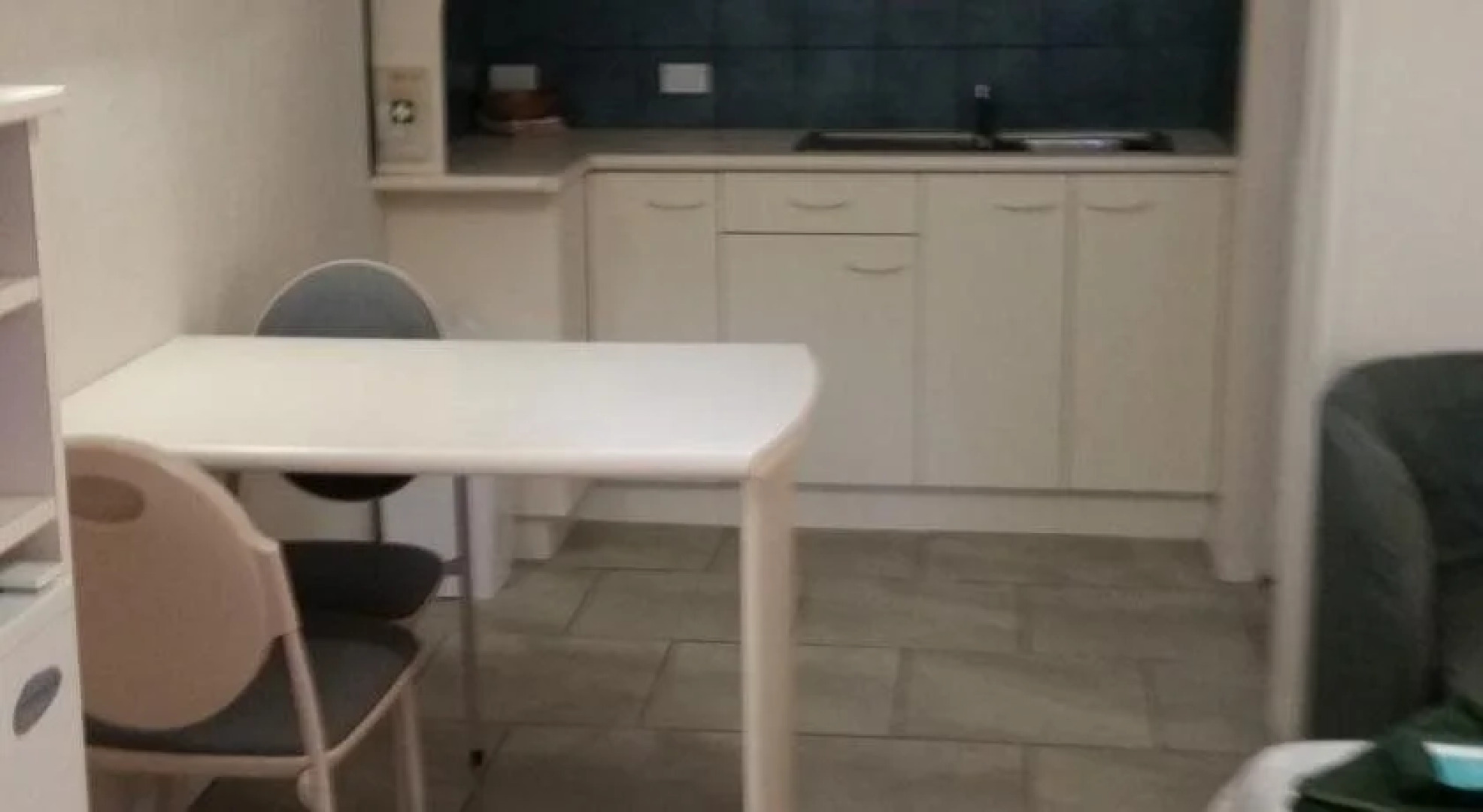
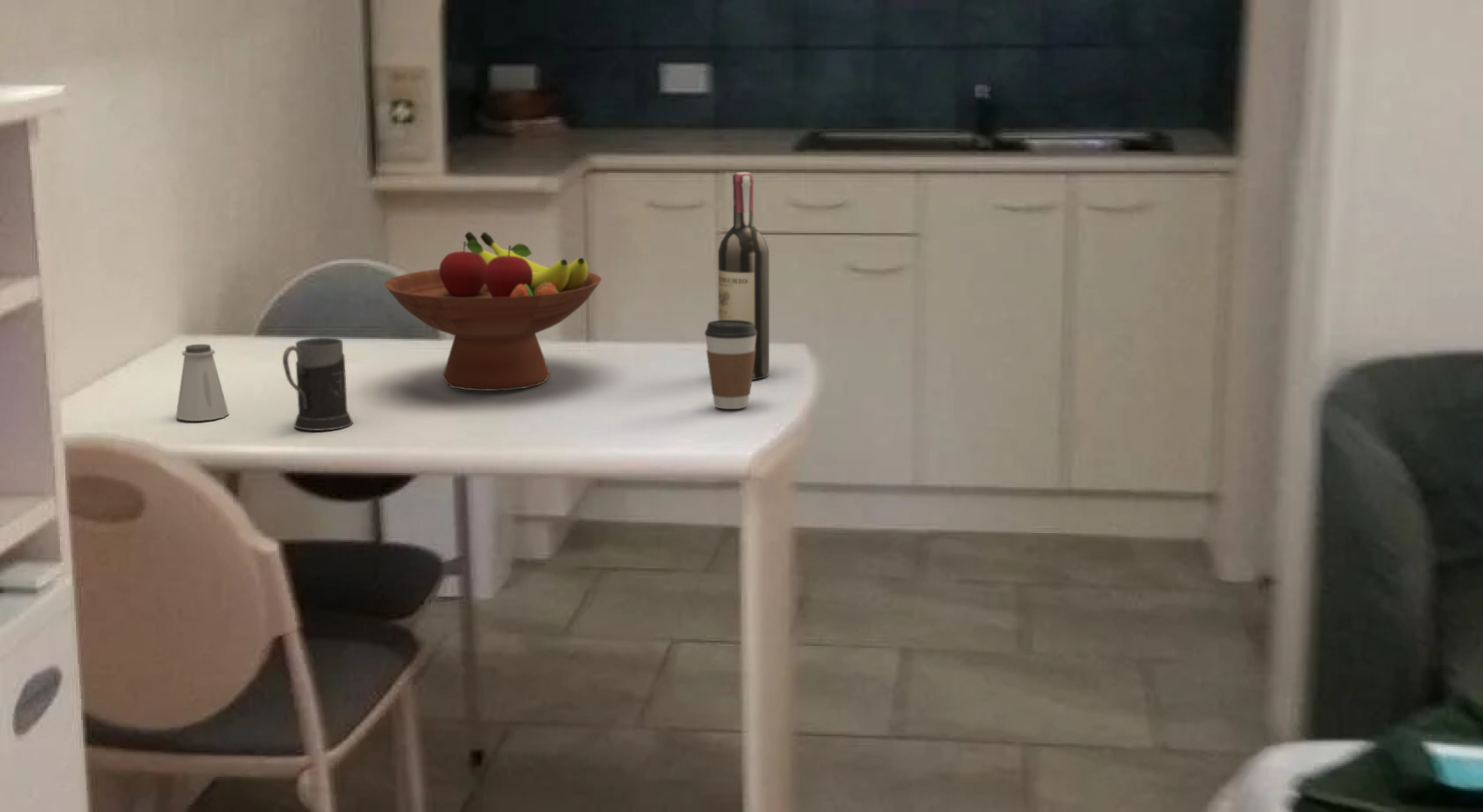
+ fruit bowl (494, 311)
+ mug (313, 383)
+ coffee cup (731, 364)
+ saltshaker (200, 380)
+ wine bottle (743, 275)
